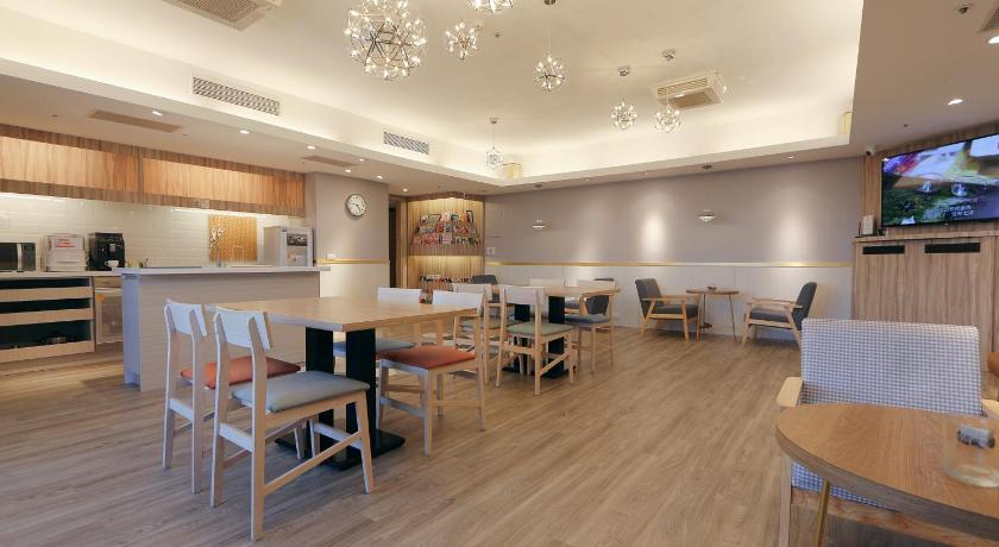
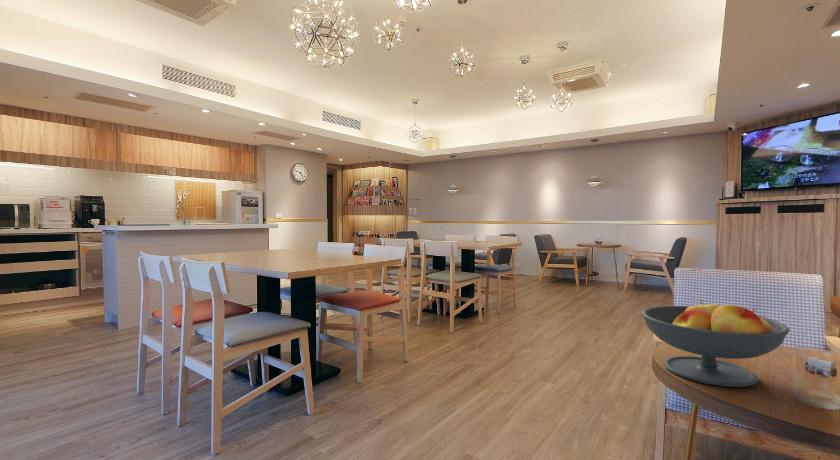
+ fruit bowl (709, 335)
